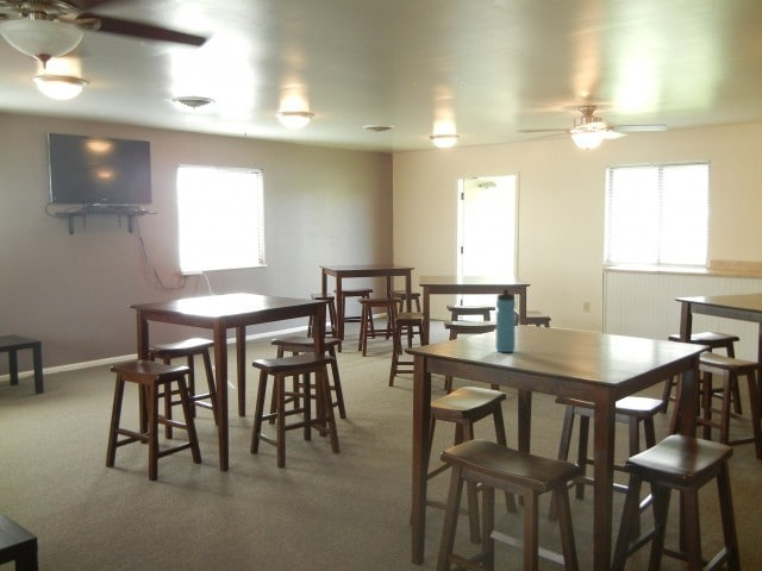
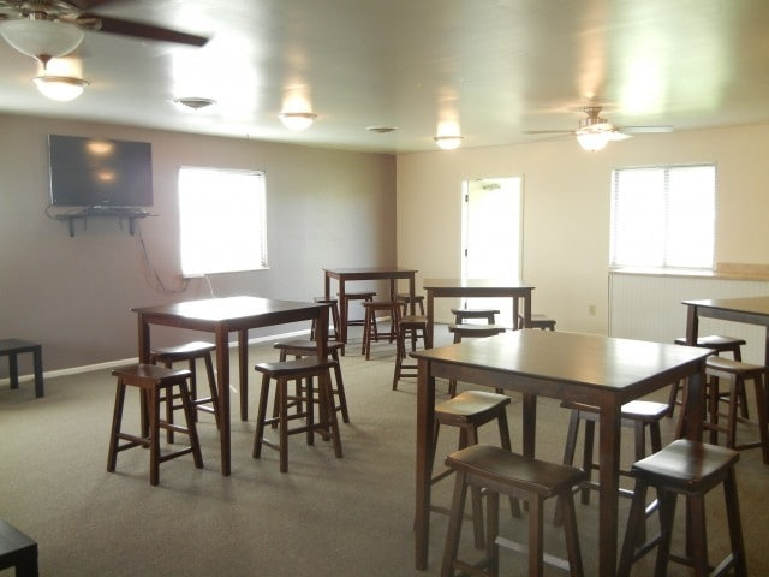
- water bottle (505, 320)
